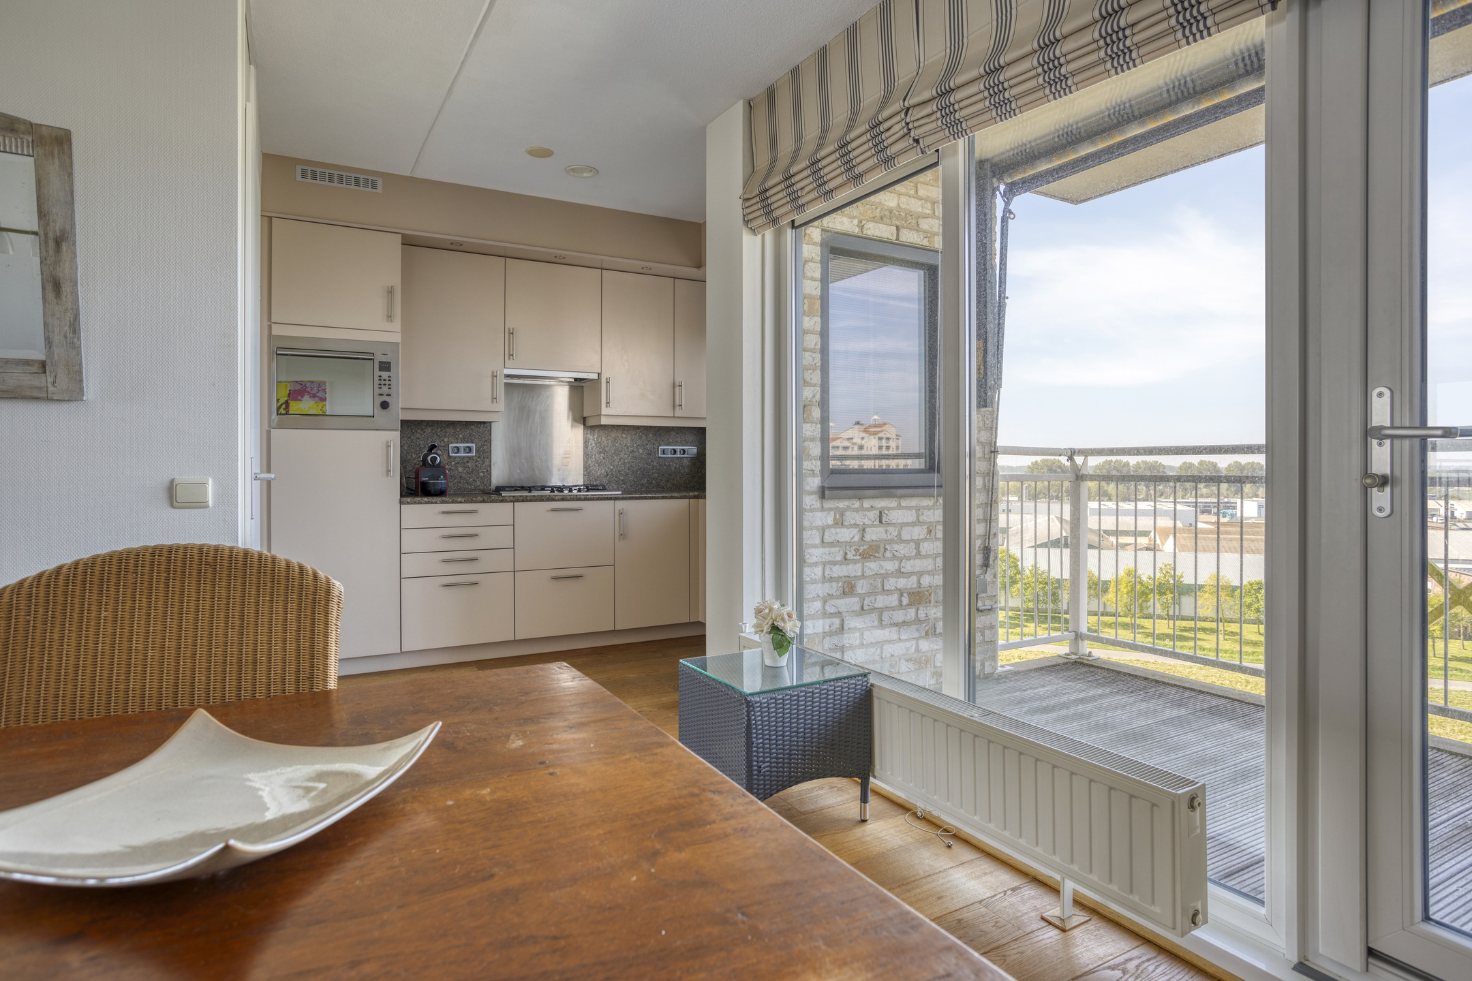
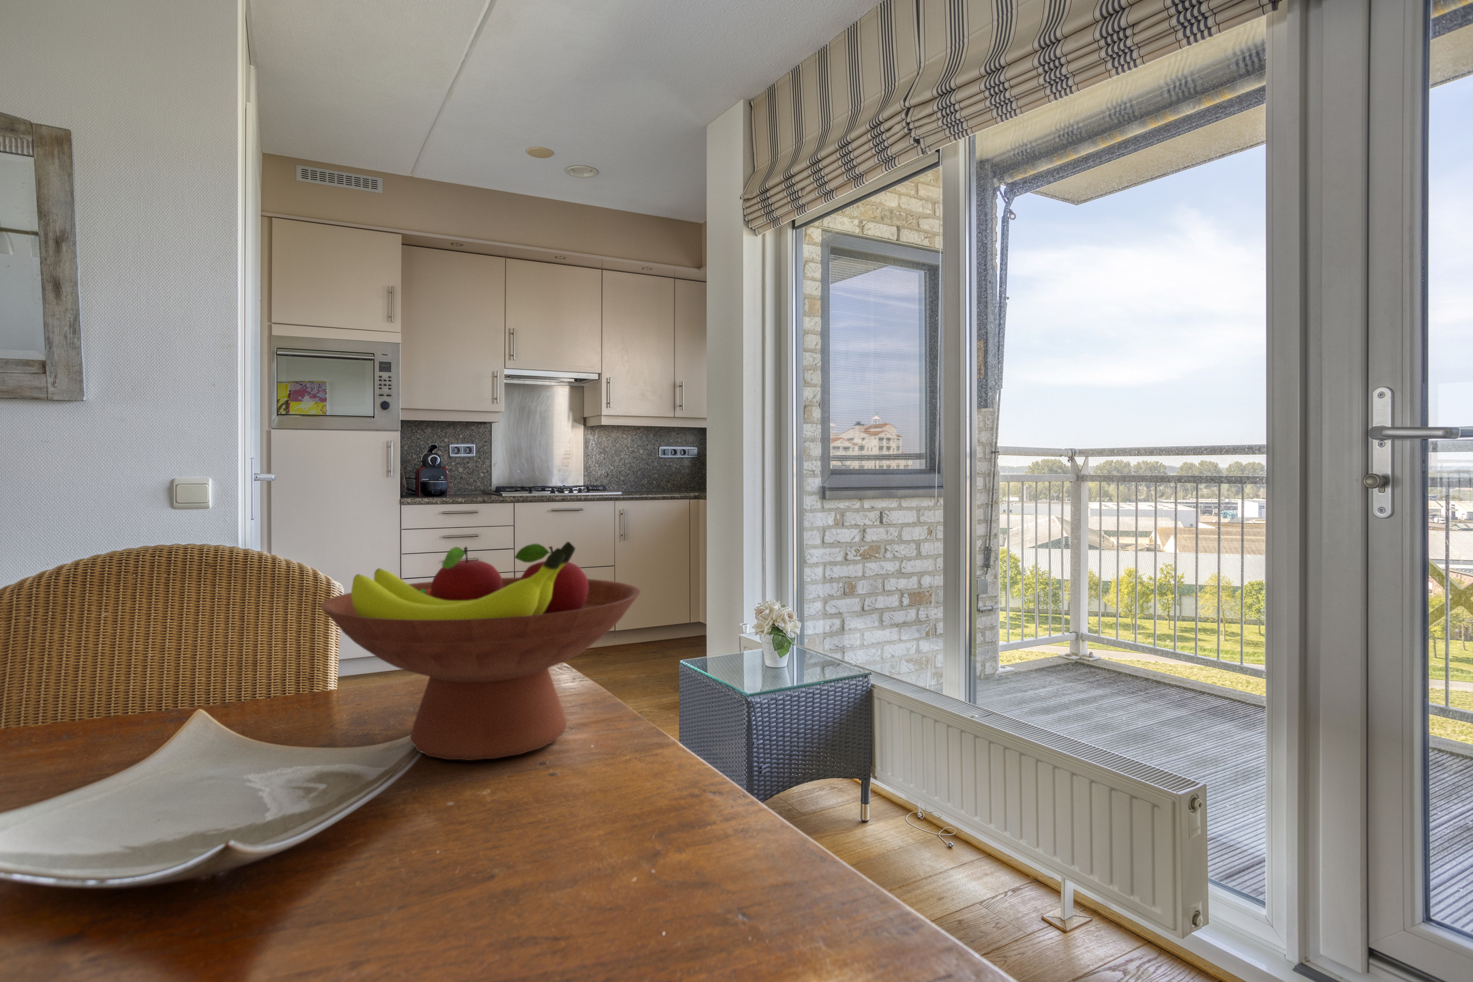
+ fruit bowl (490, 638)
